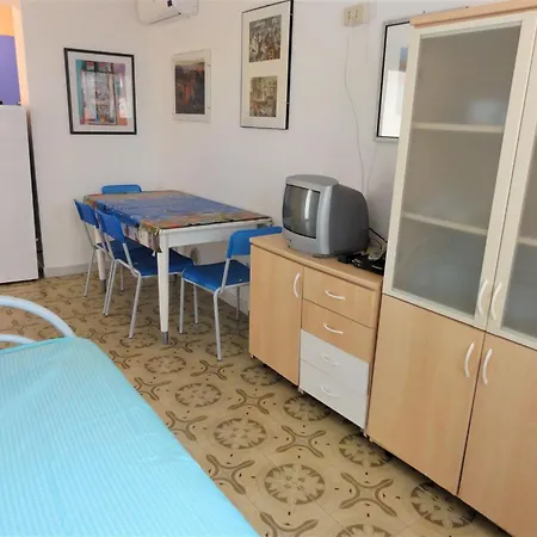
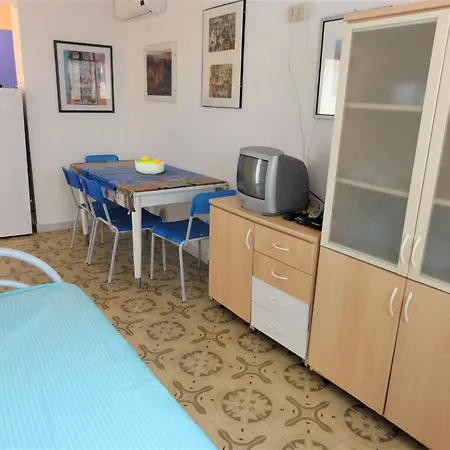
+ fruit bowl (149, 164)
